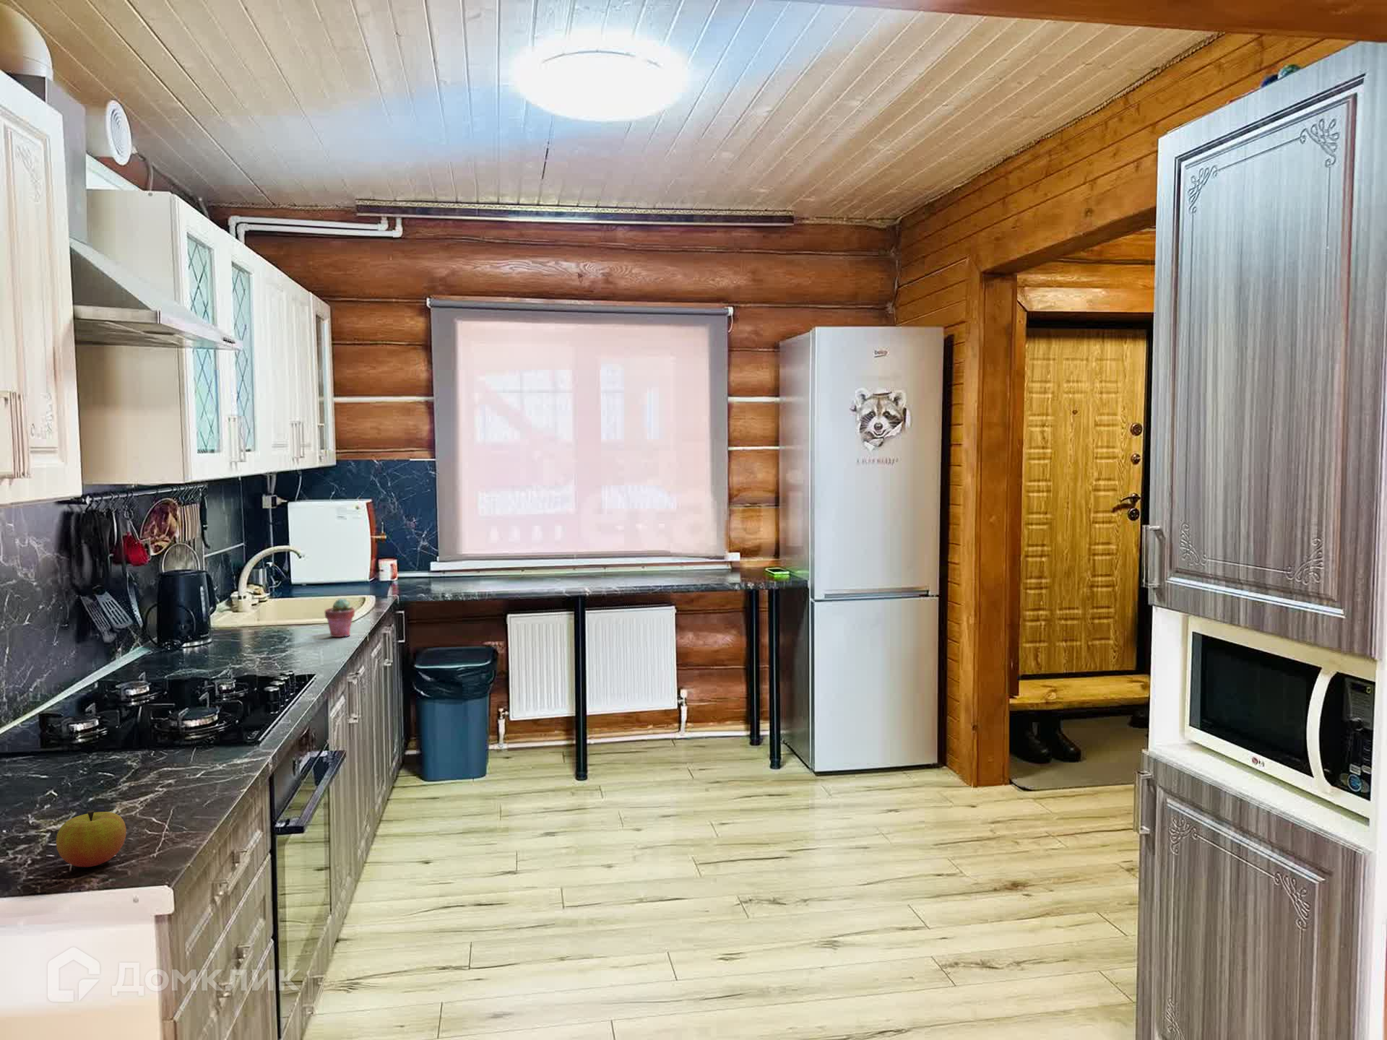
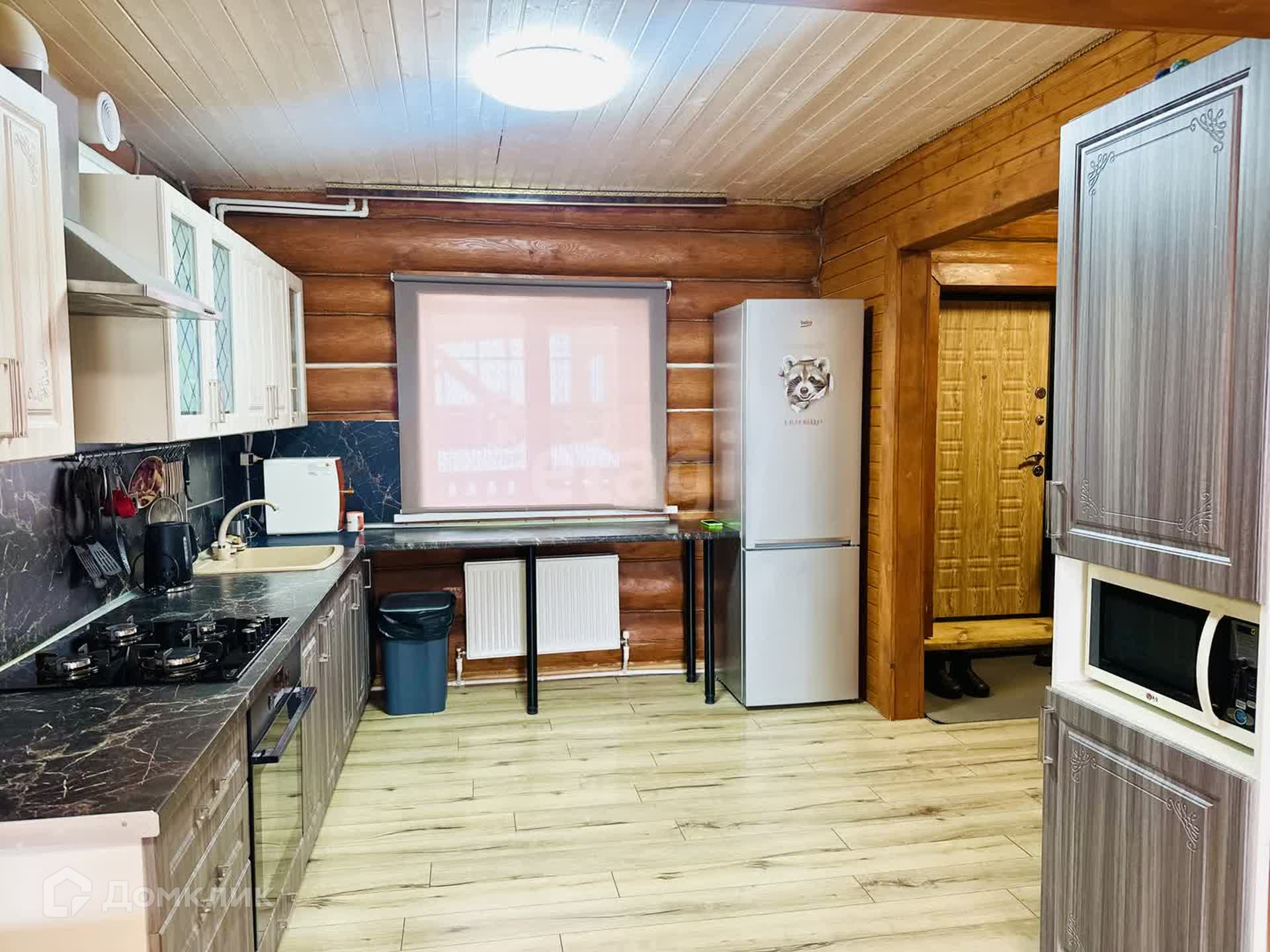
- potted succulent (340, 617)
- apple (92, 838)
